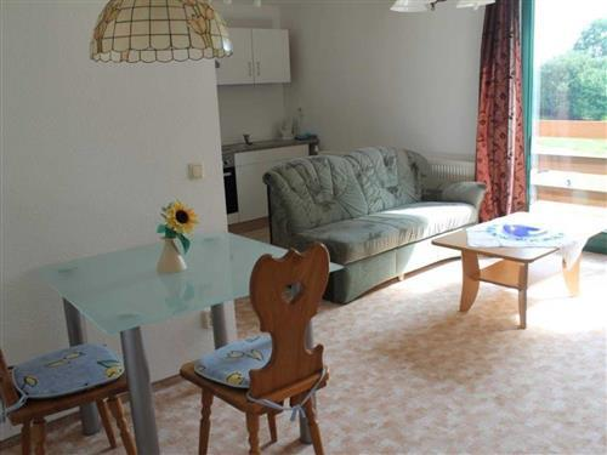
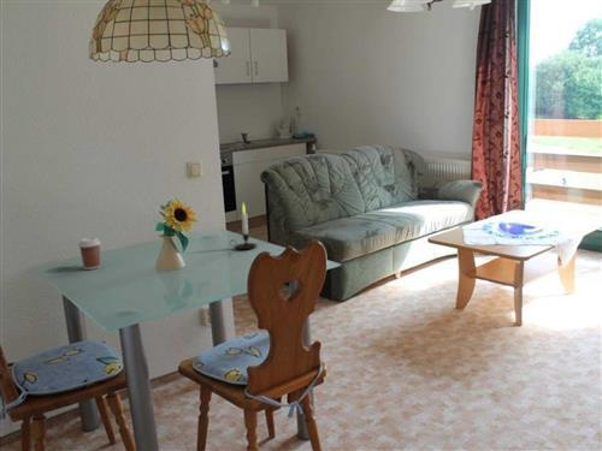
+ candle (242, 225)
+ coffee cup (90, 253)
